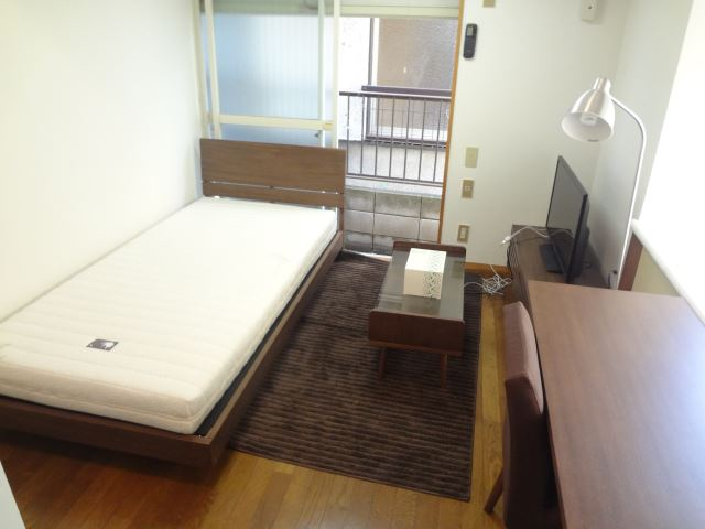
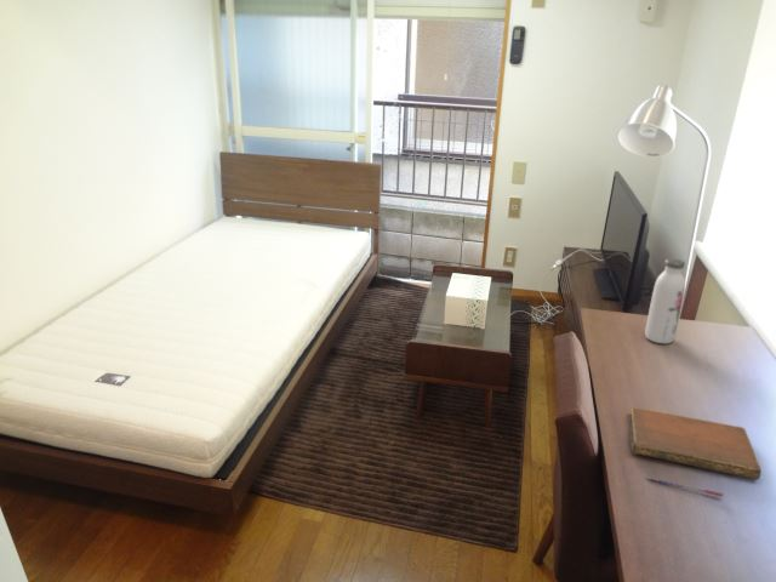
+ water bottle (667, 299)
+ notebook (689, 440)
+ pen (684, 486)
